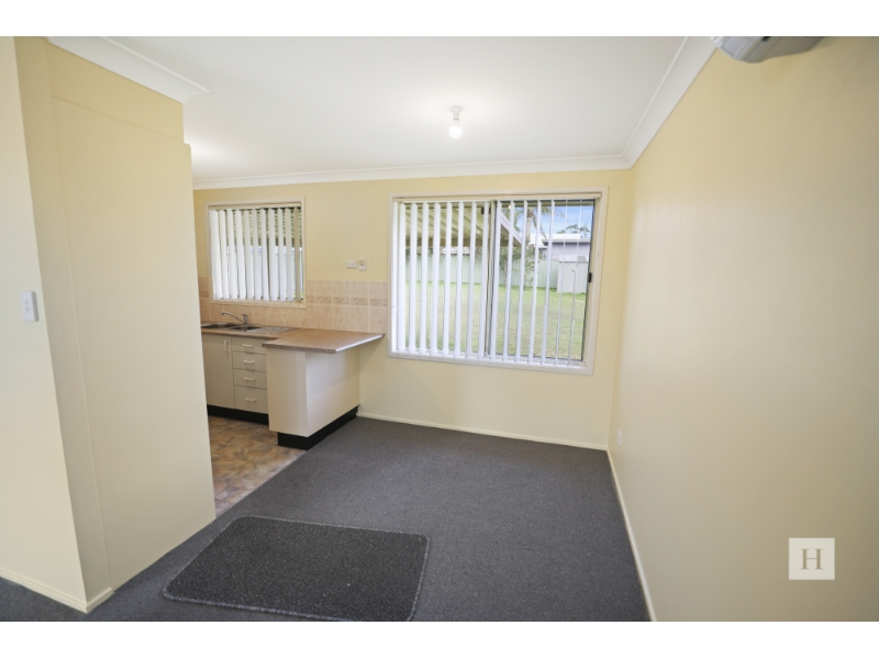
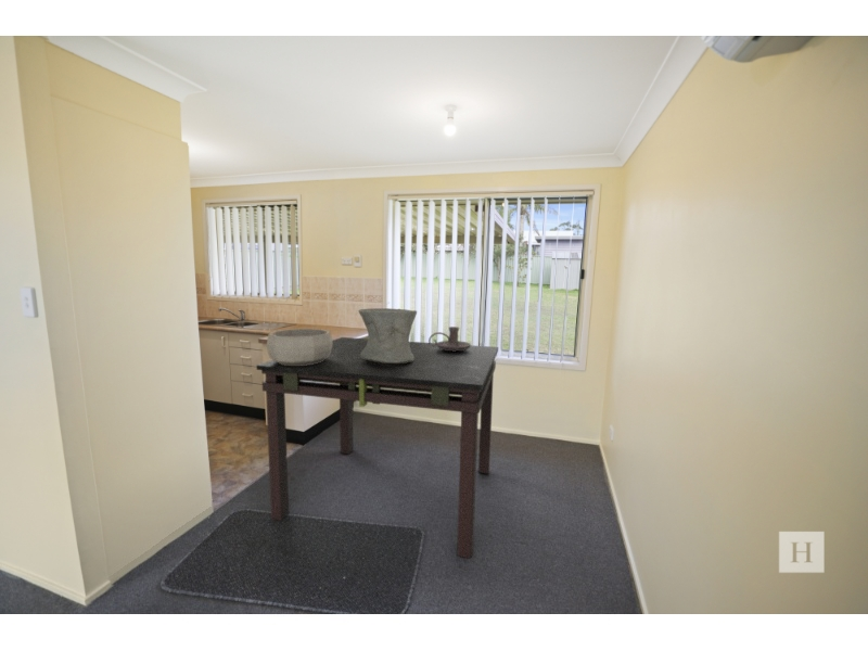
+ vase (387, 333)
+ decorative bowl (301, 346)
+ dining table (397, 405)
+ candle holder (449, 337)
